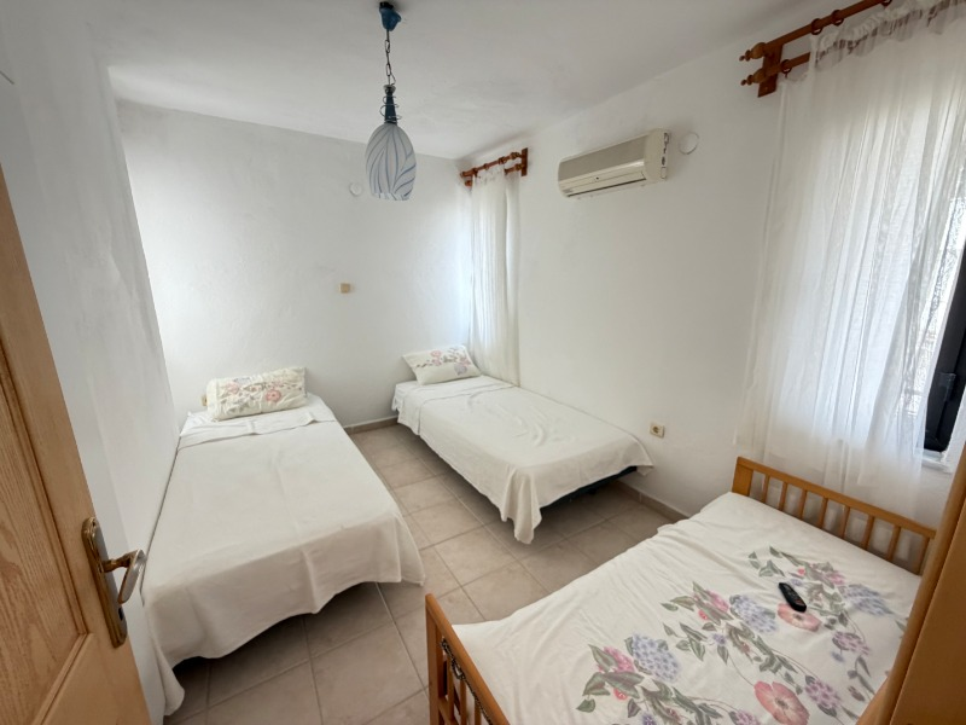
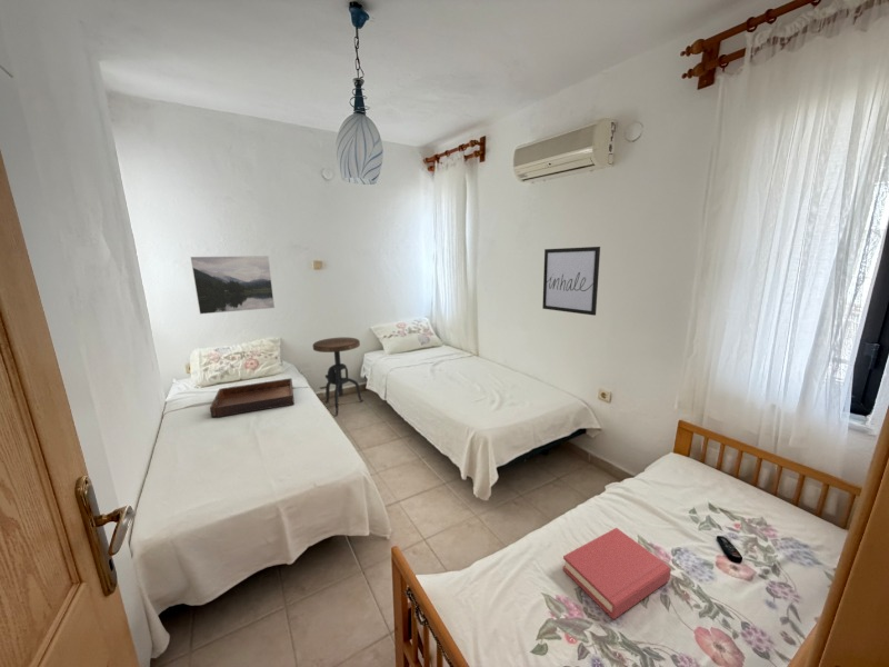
+ wall art (568, 280)
+ side table (339, 374)
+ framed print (234, 283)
+ serving tray (256, 396)
+ hardback book (615, 568)
